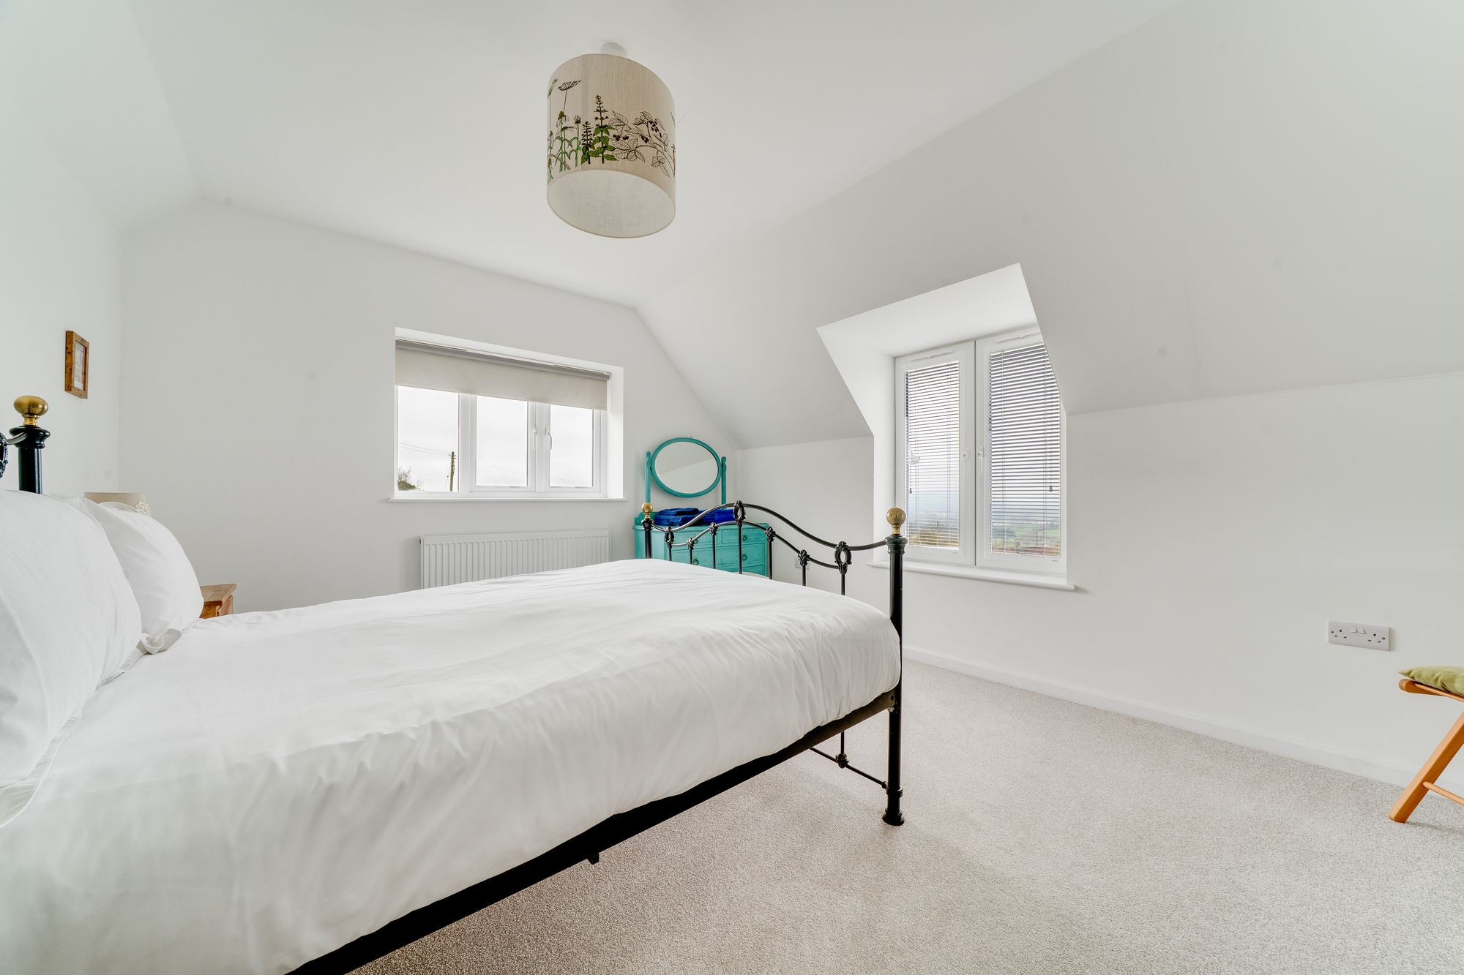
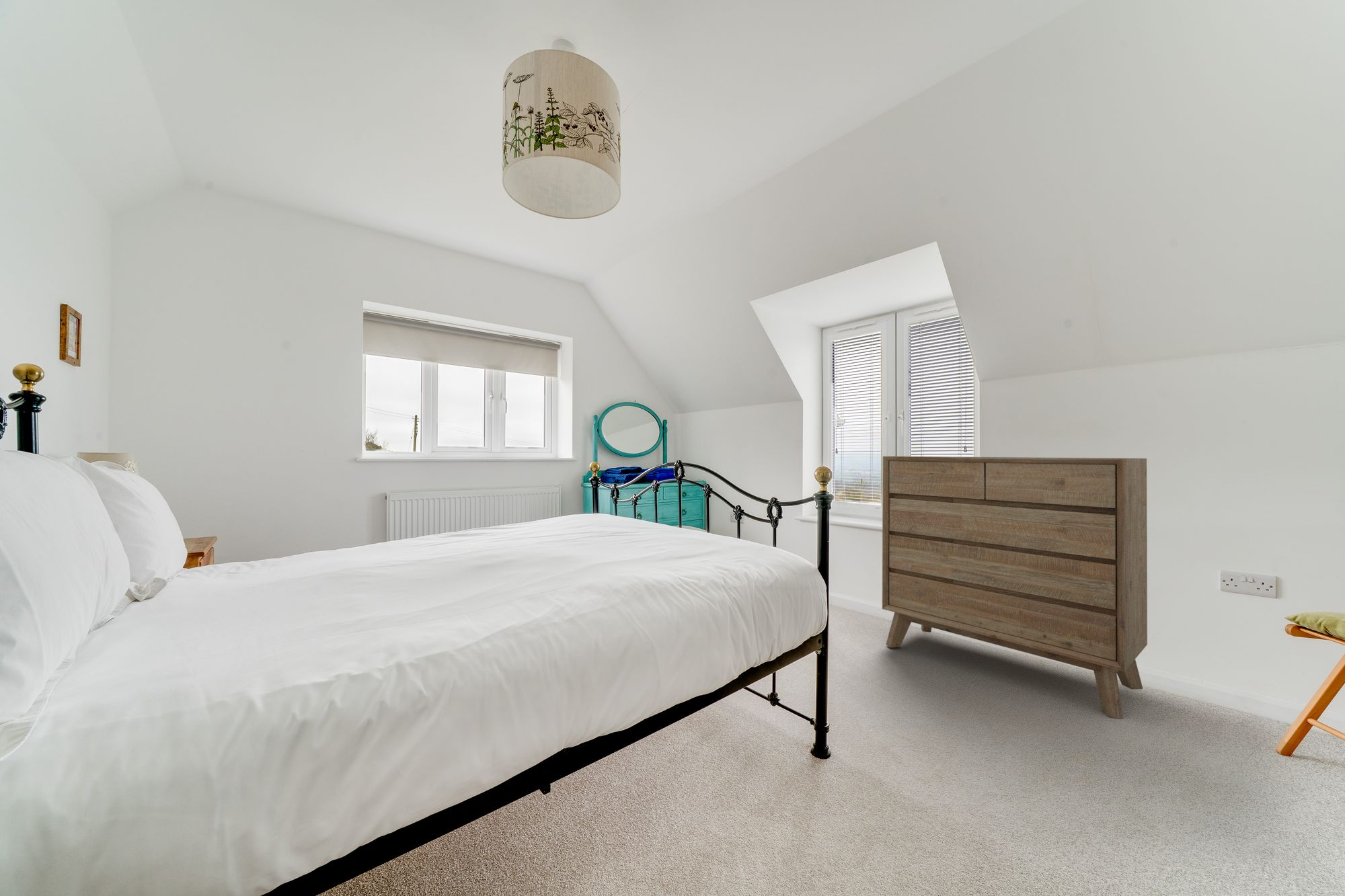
+ dresser (1001, 561)
